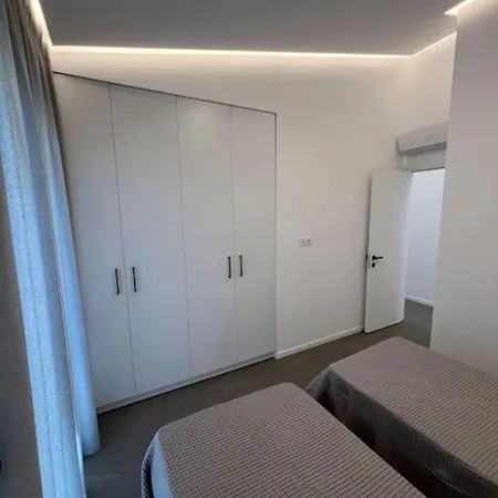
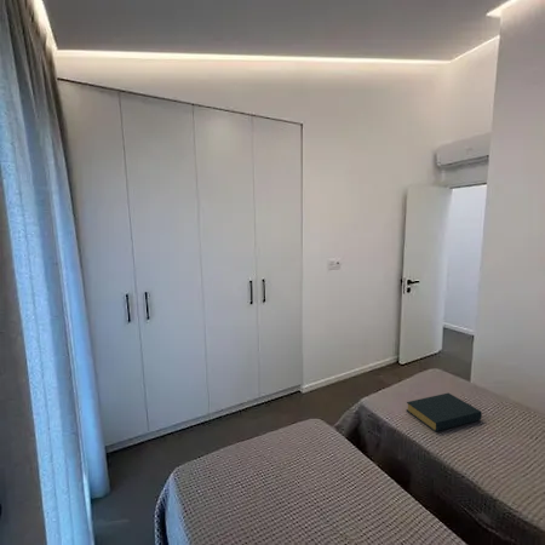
+ hardback book (442, 411)
